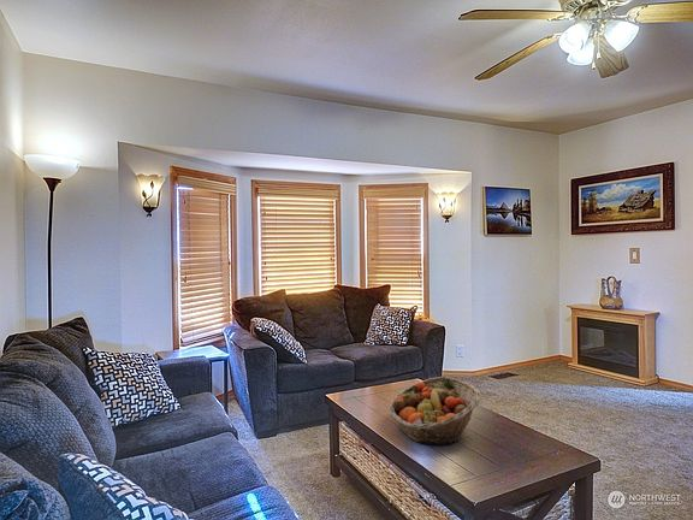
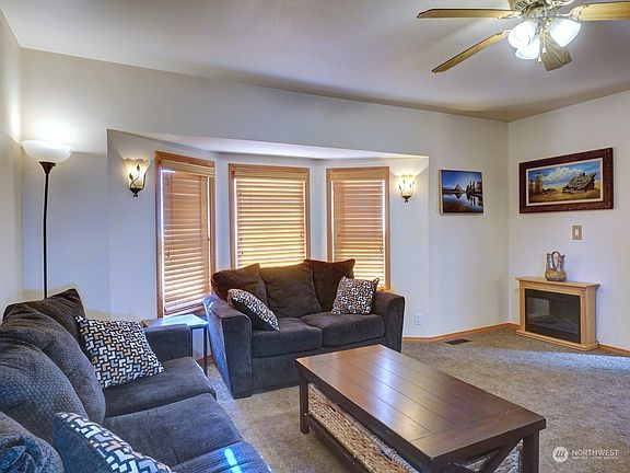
- fruit basket (433, 408)
